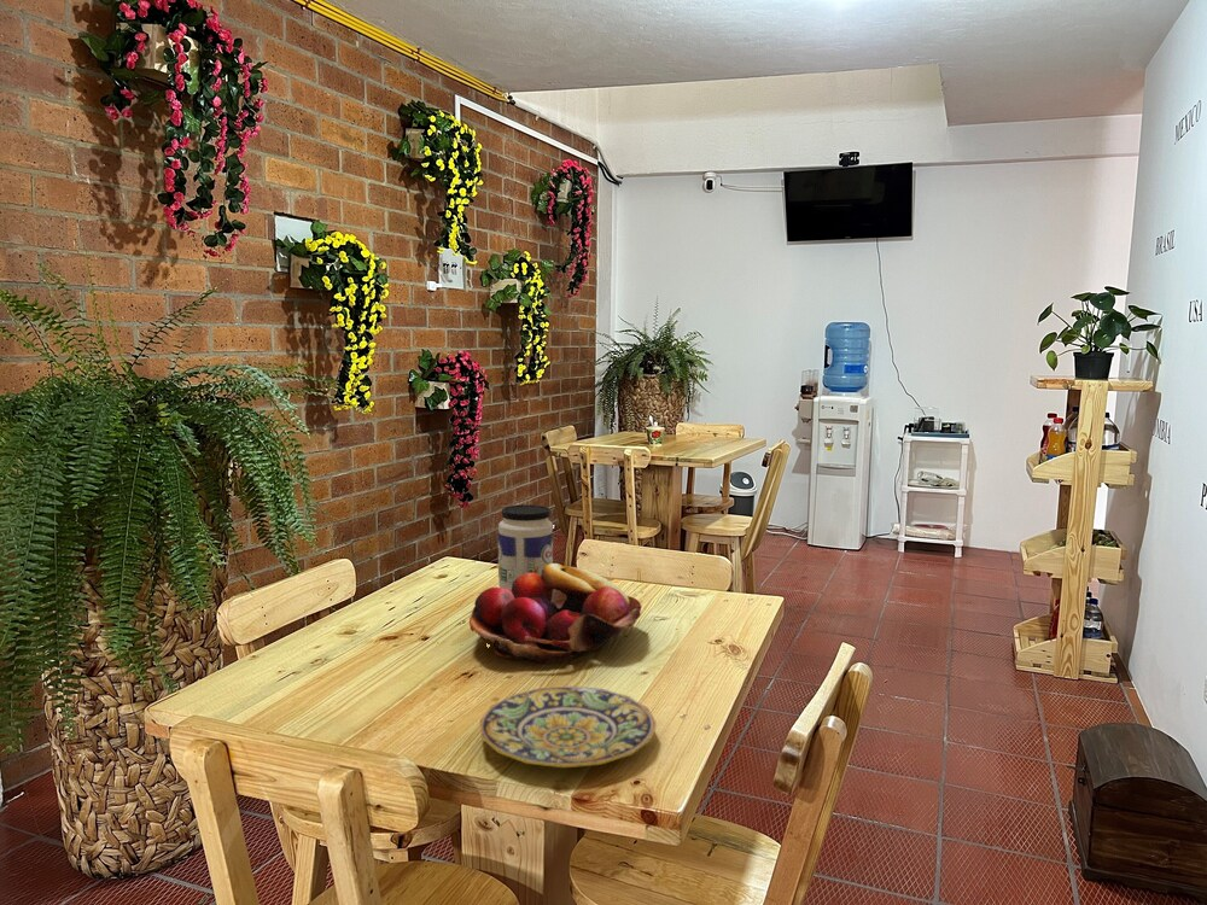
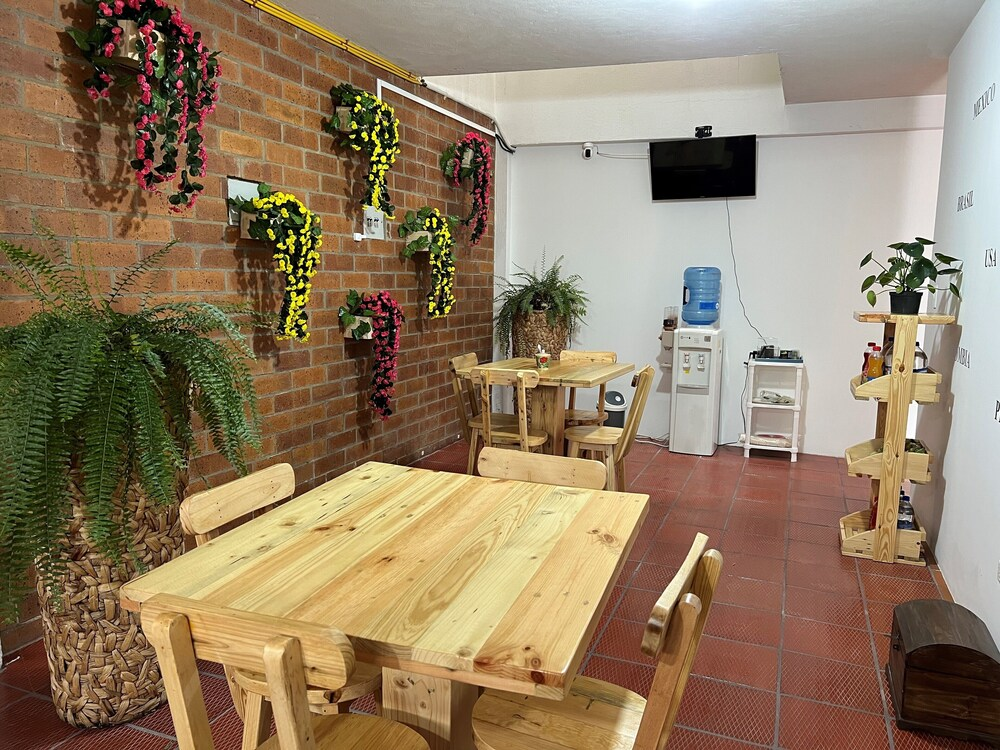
- plate (567, 730)
- jar (525, 549)
- fruit basket (556, 607)
